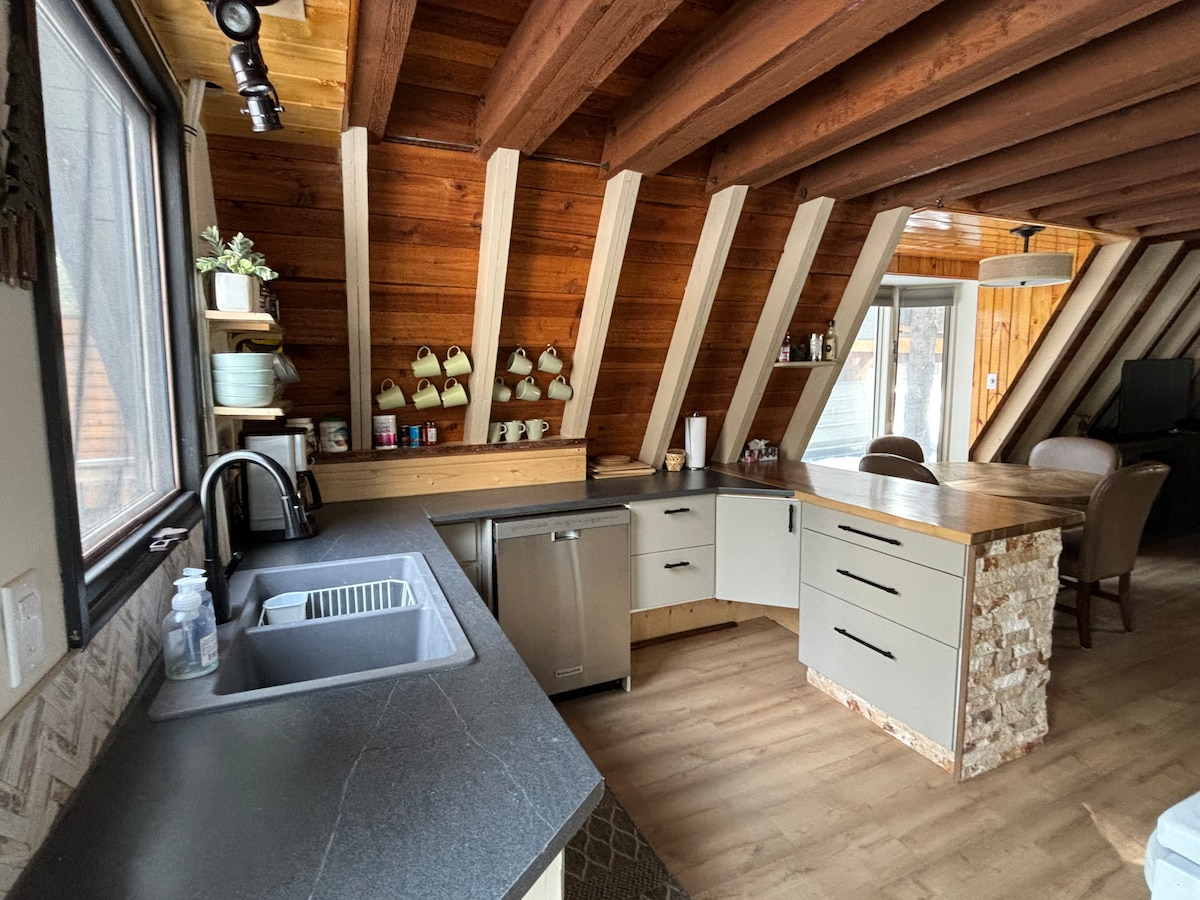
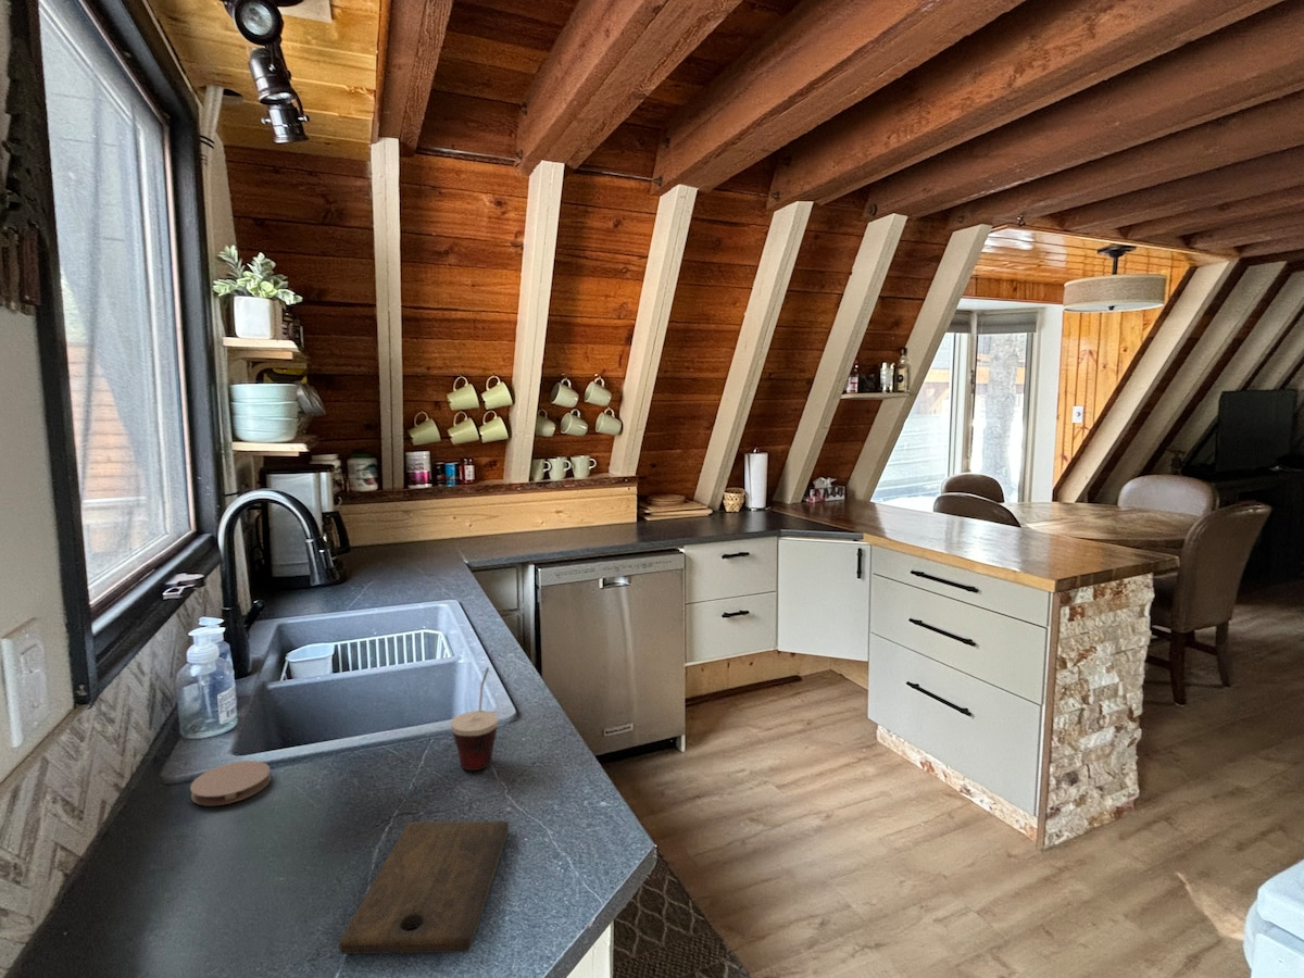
+ coaster (230, 781)
+ cutting board (435, 879)
+ cup (479, 718)
